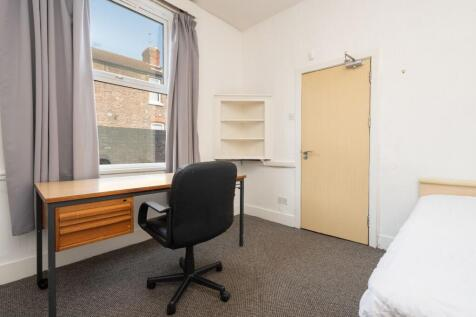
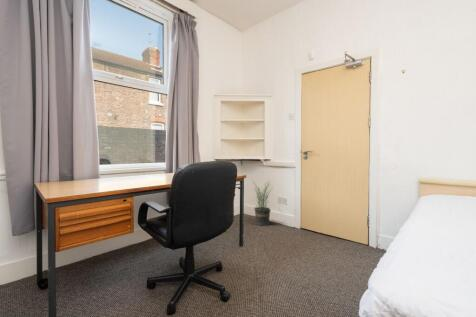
+ potted plant (262, 201)
